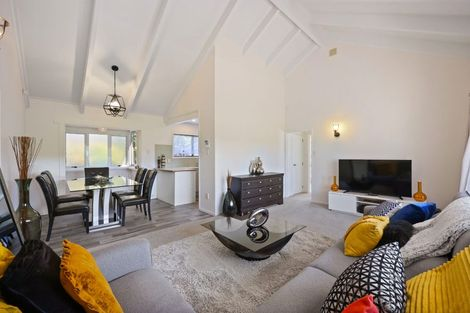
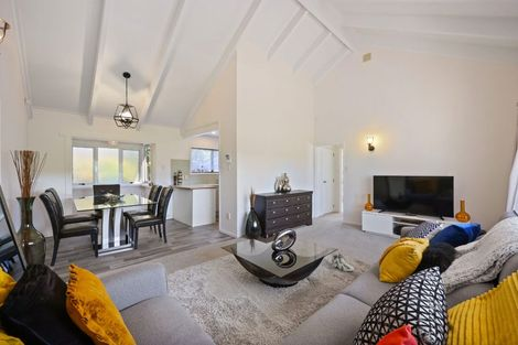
+ sneaker (342, 260)
